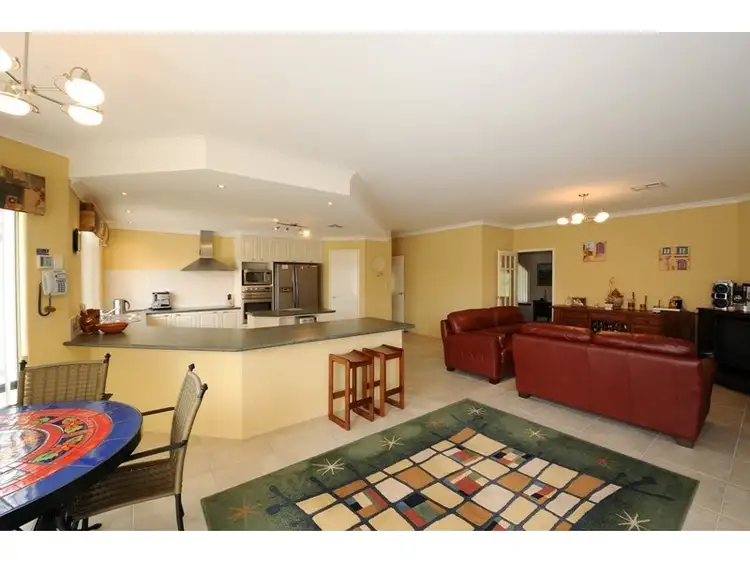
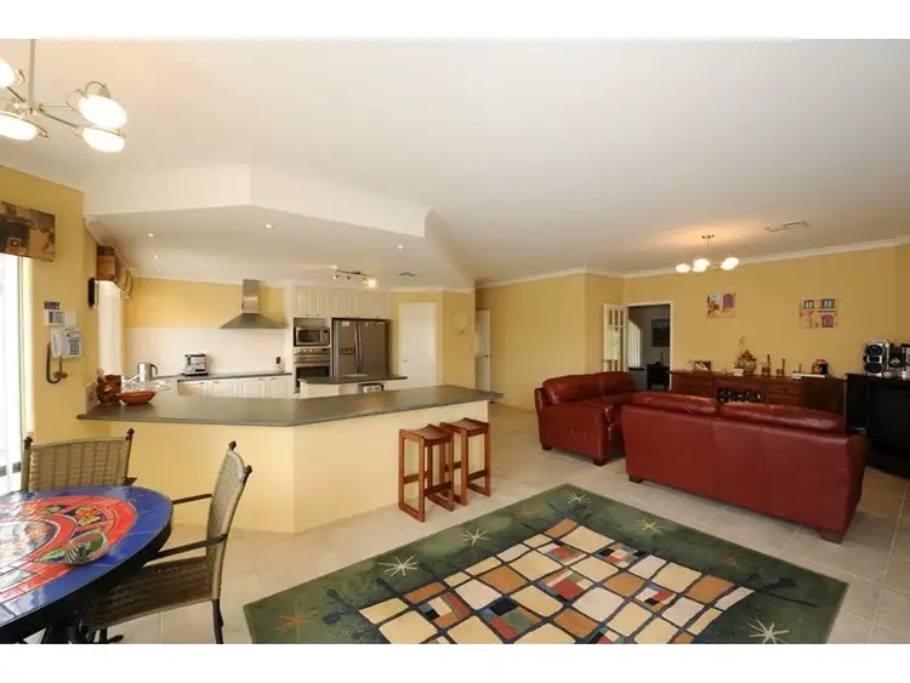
+ mug (86, 548)
